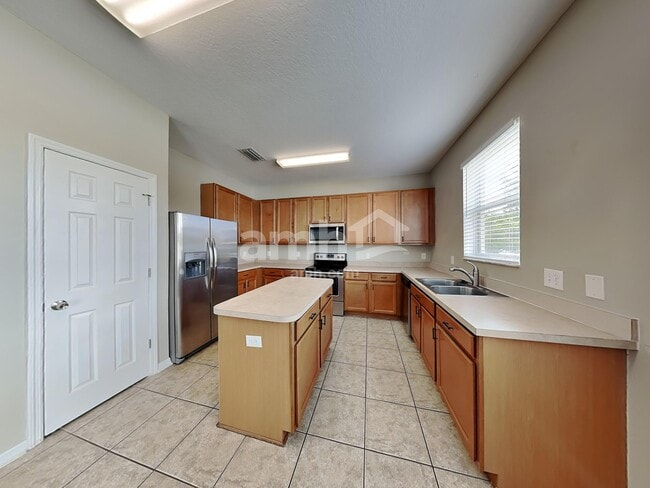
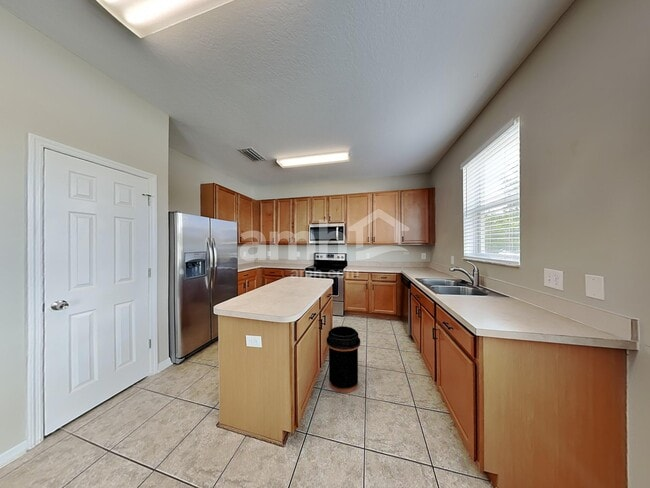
+ trash can (343, 356)
